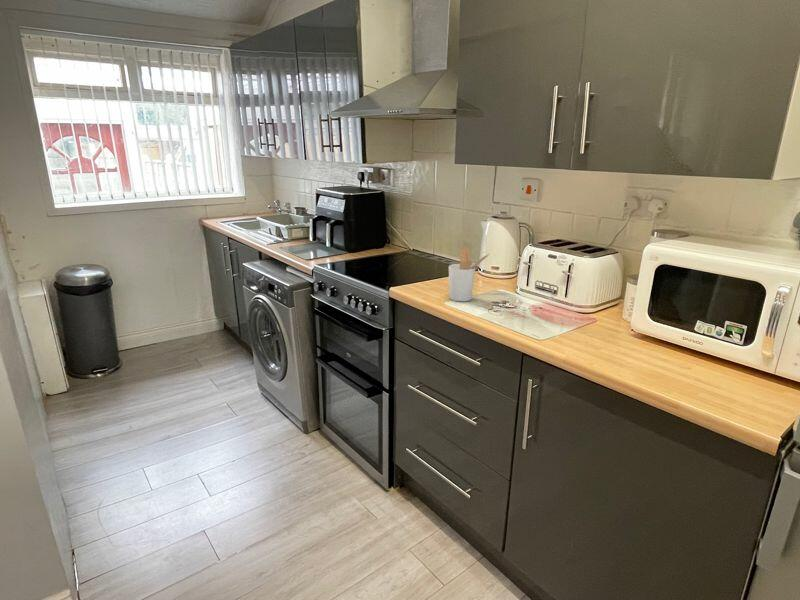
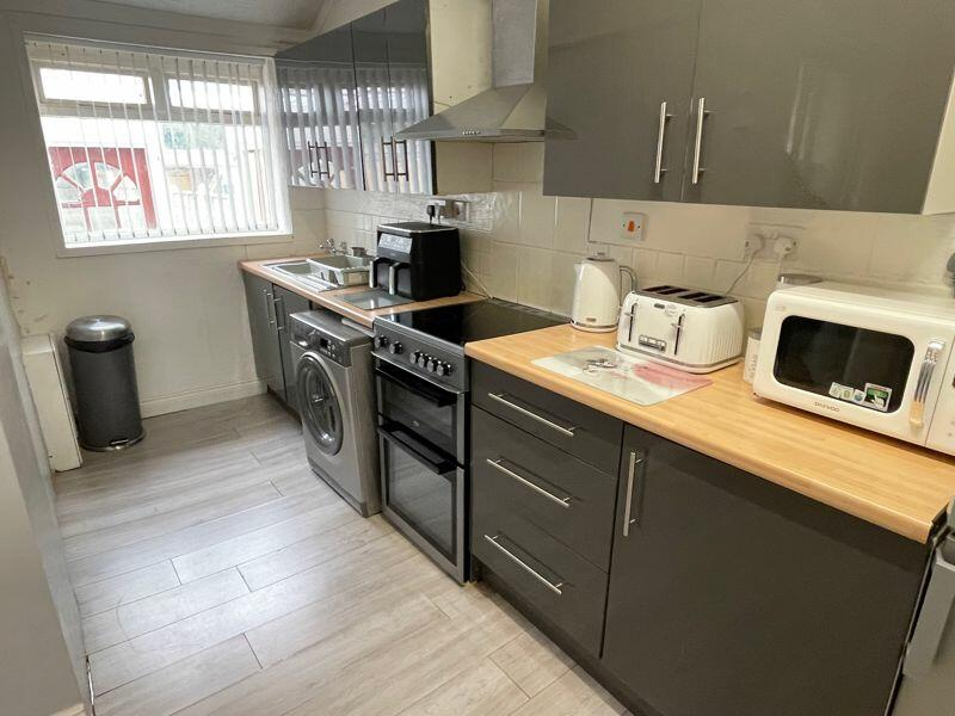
- utensil holder (468, 275)
